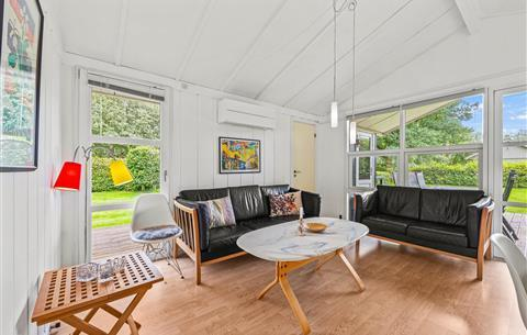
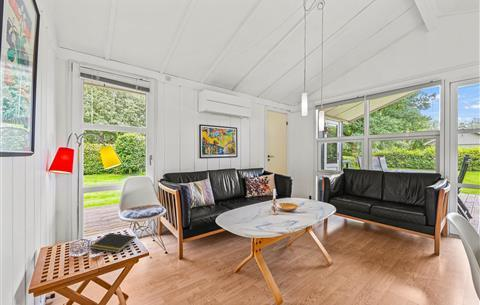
+ notepad (113, 242)
